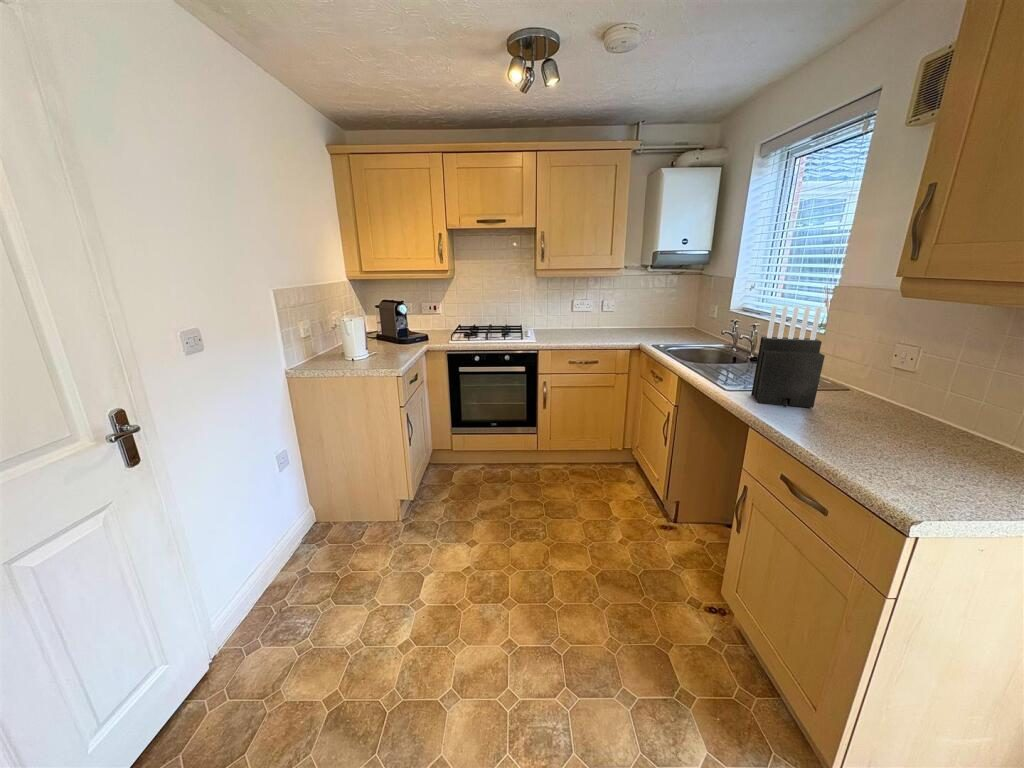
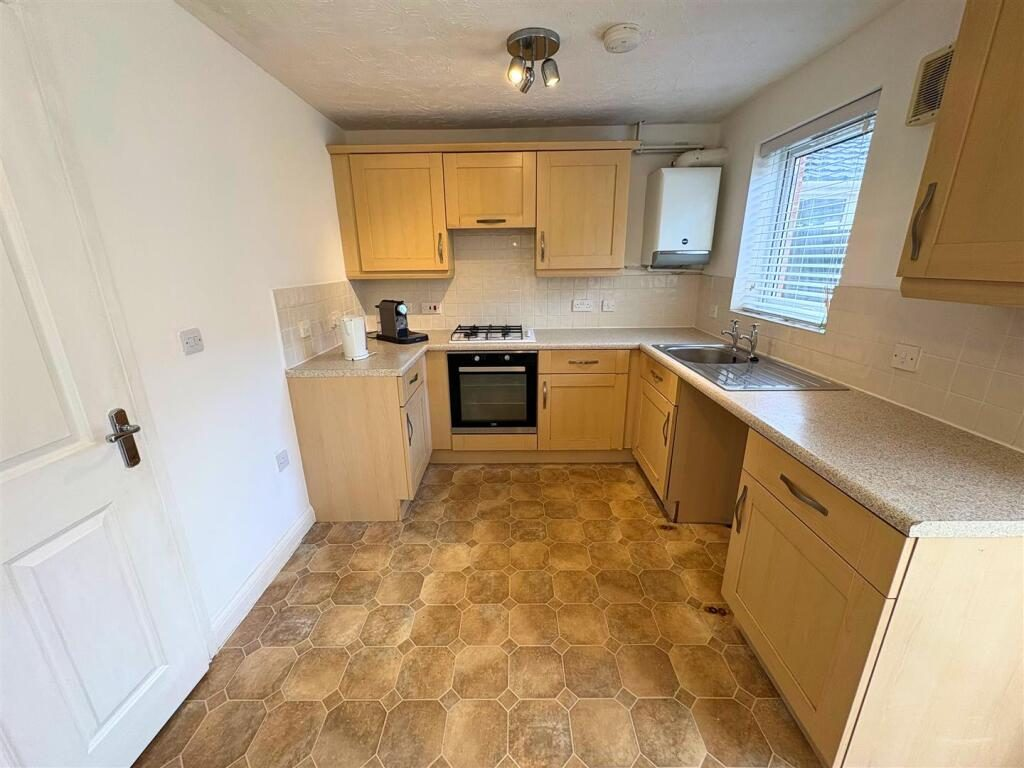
- knife block (790, 356)
